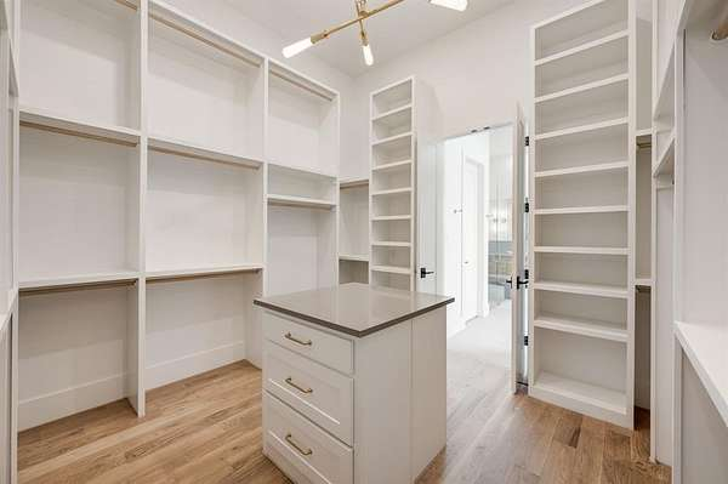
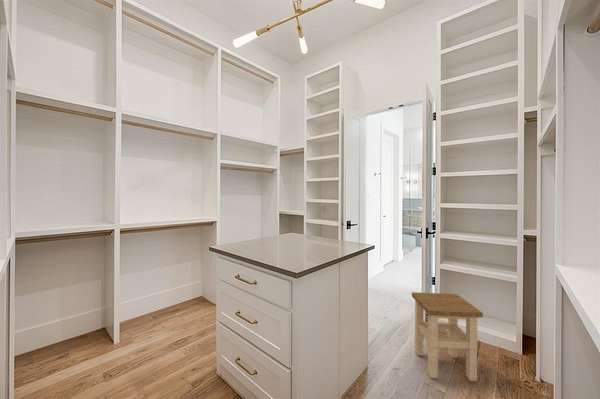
+ stool (443, 329)
